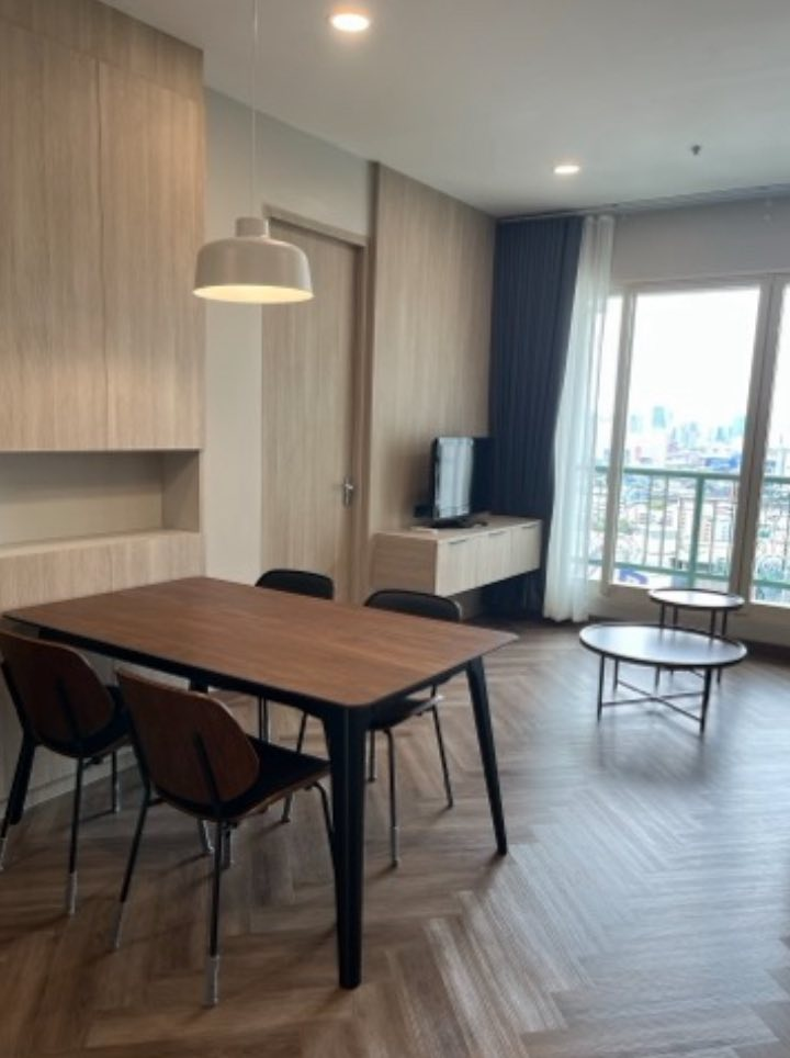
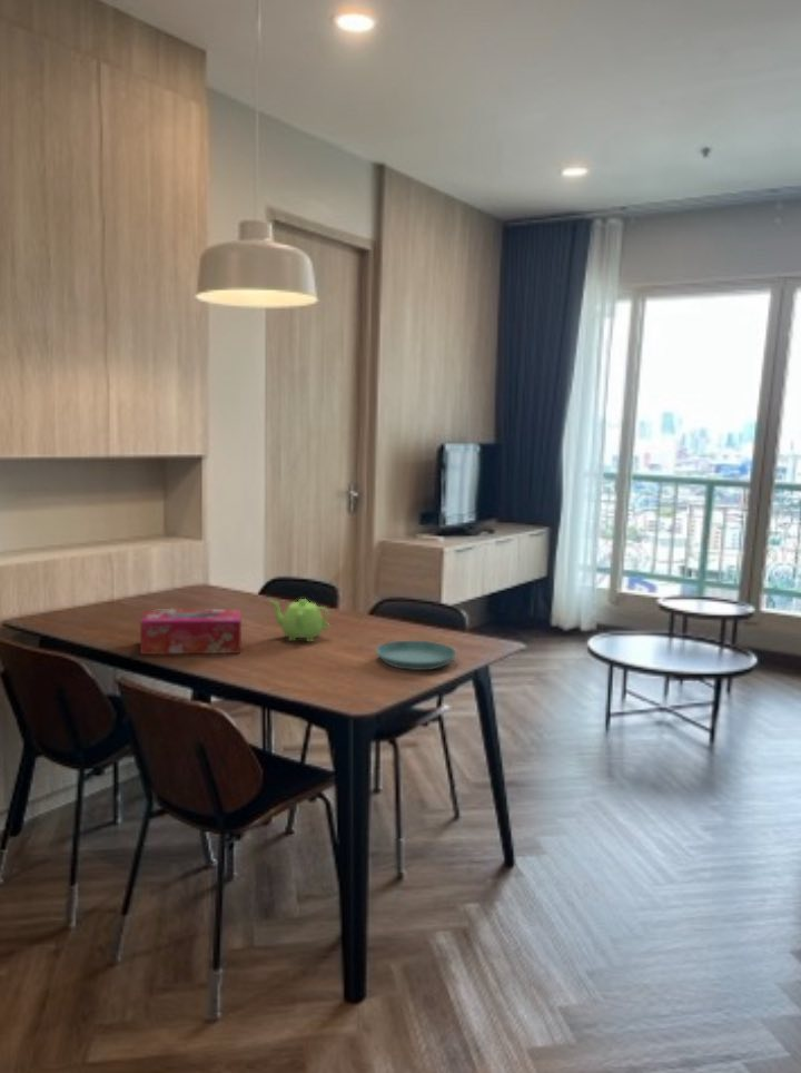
+ teapot (298, 618)
+ saucer (415, 656)
+ tissue box (192, 630)
